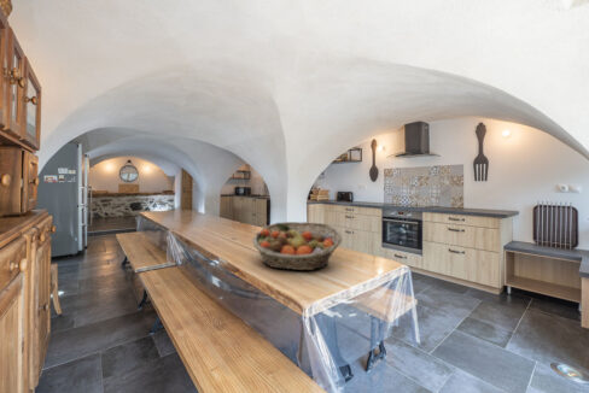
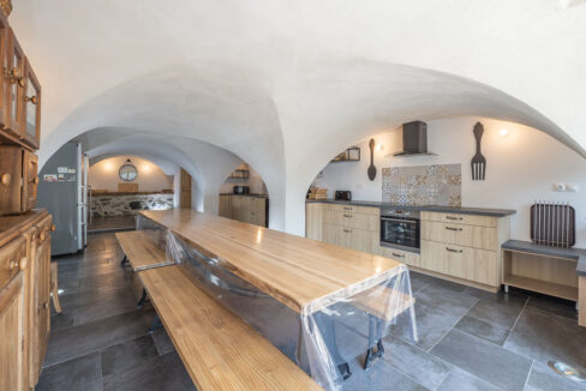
- fruit basket (296, 244)
